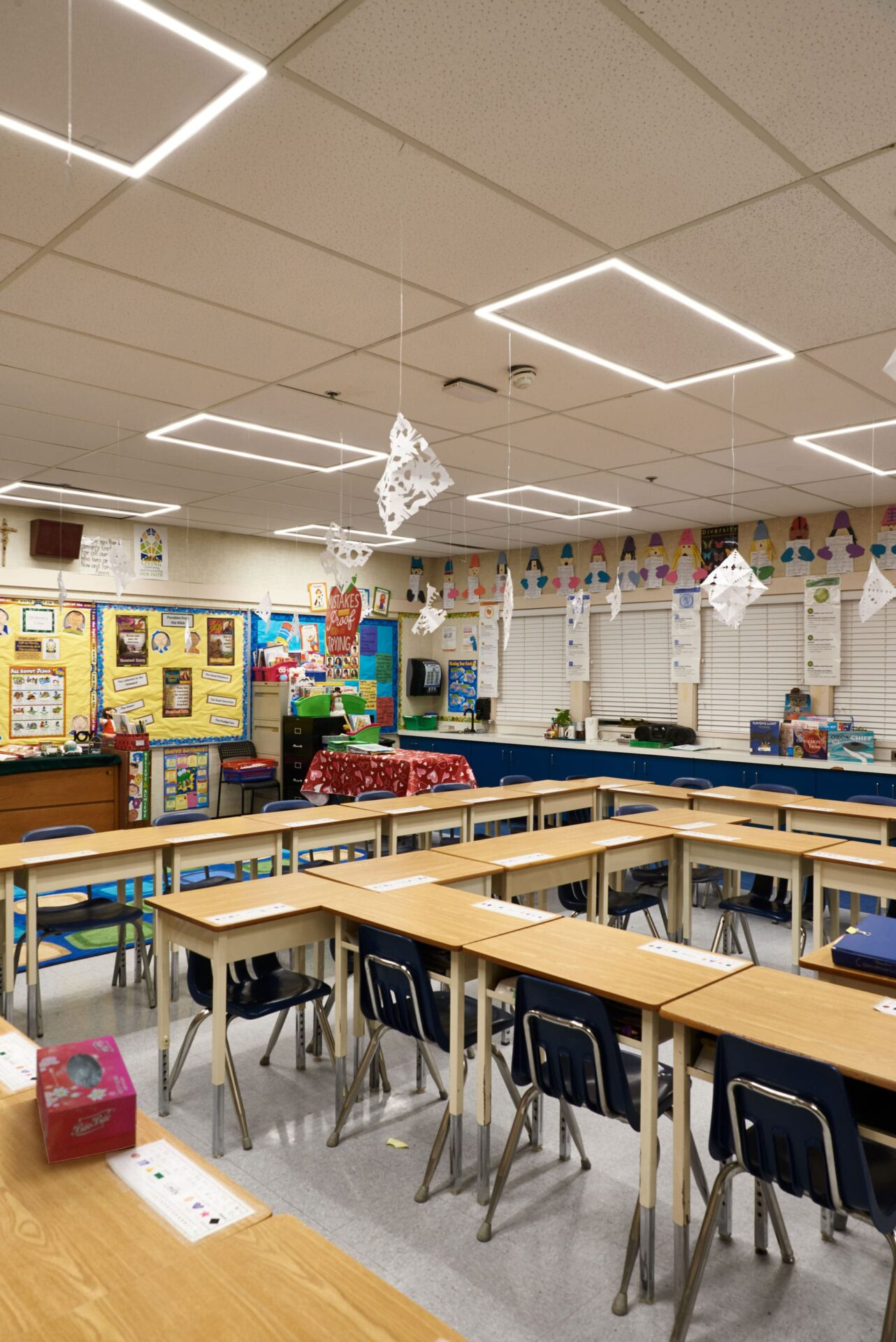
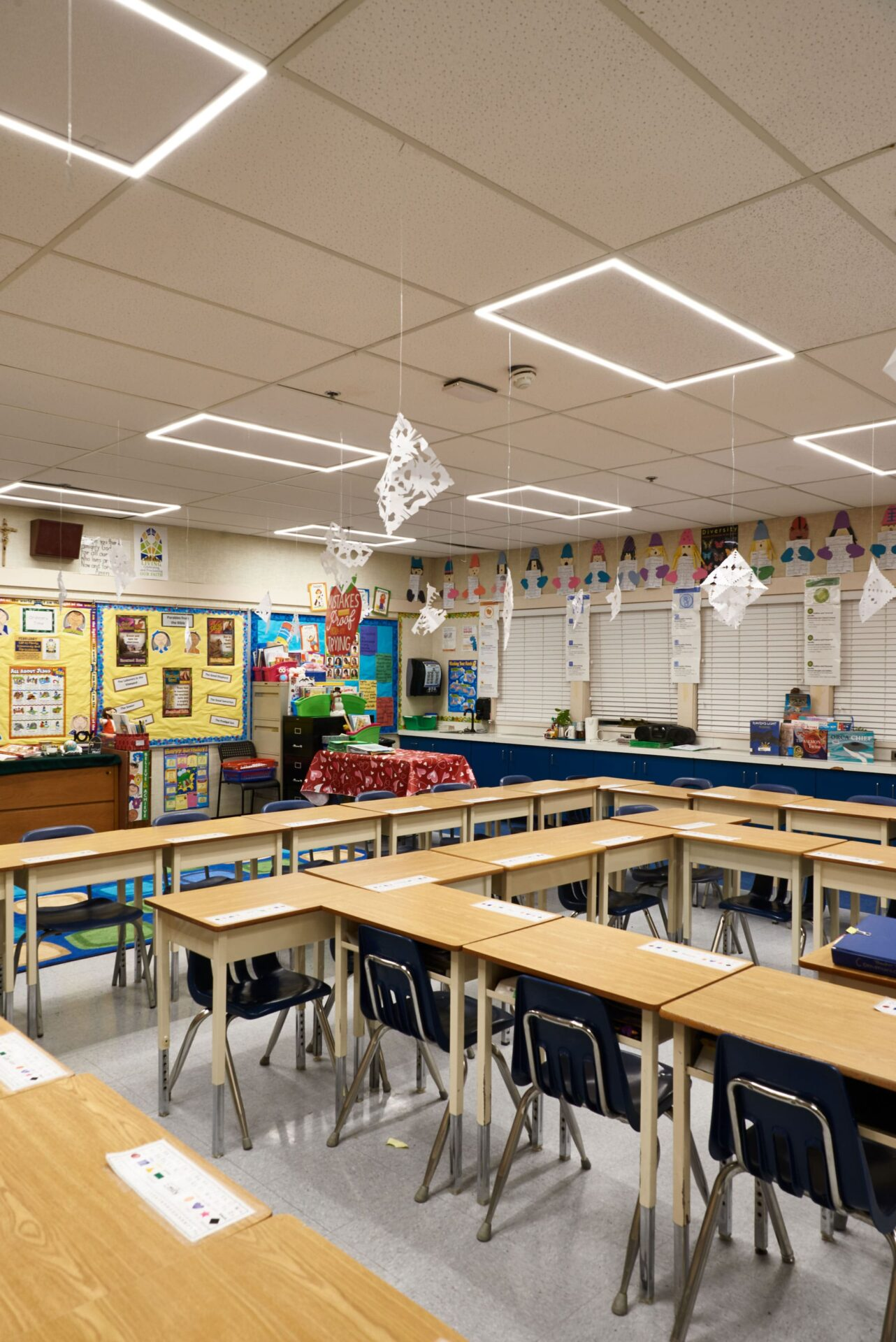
- tissue box (83, 1095)
